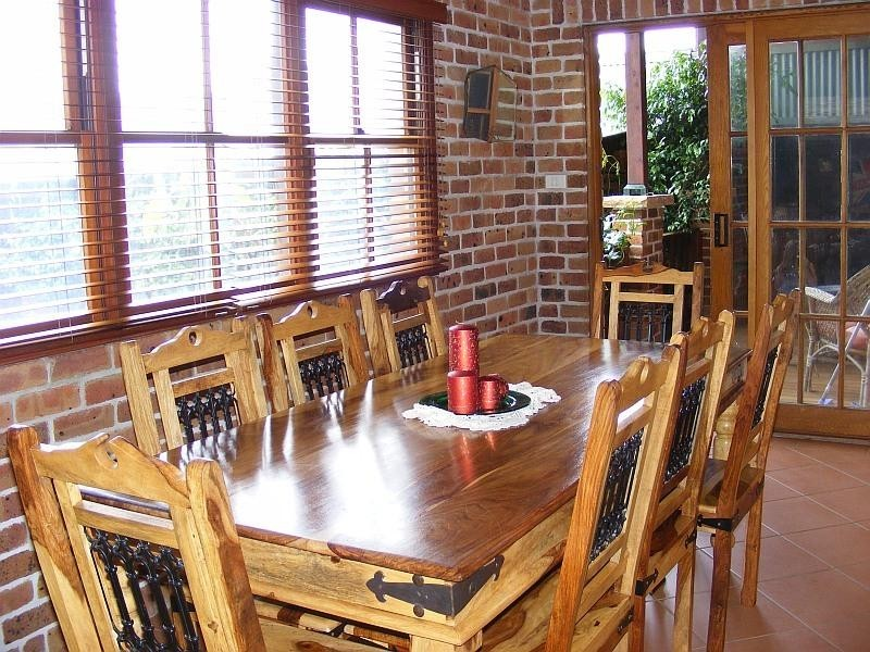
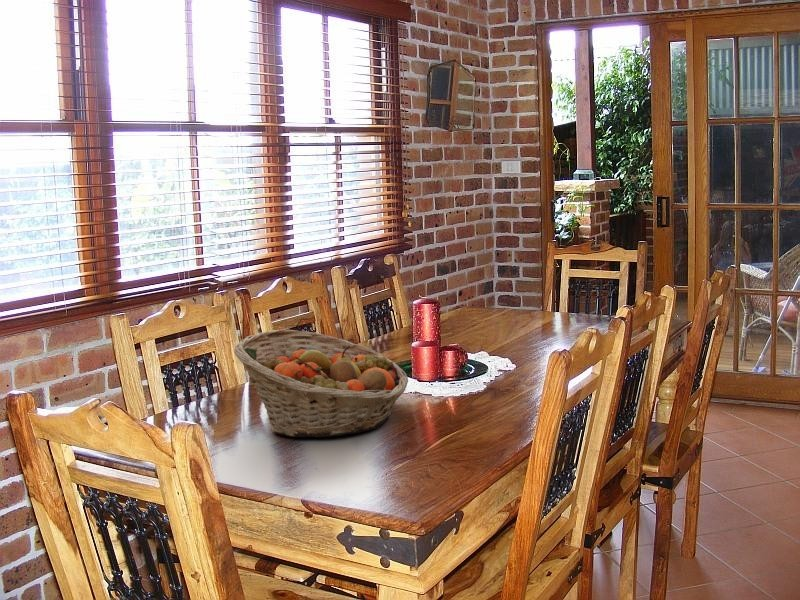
+ fruit basket (323, 377)
